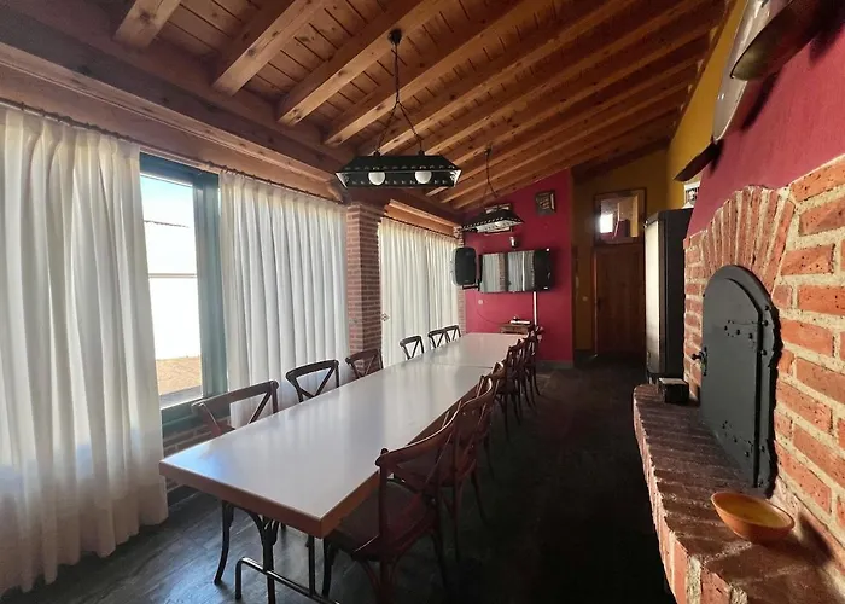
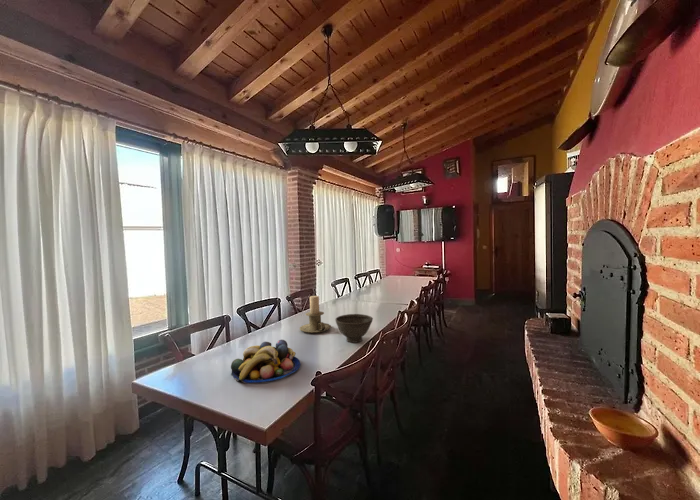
+ fruit bowl (266, 356)
+ bowl (354, 329)
+ candle holder (314, 312)
